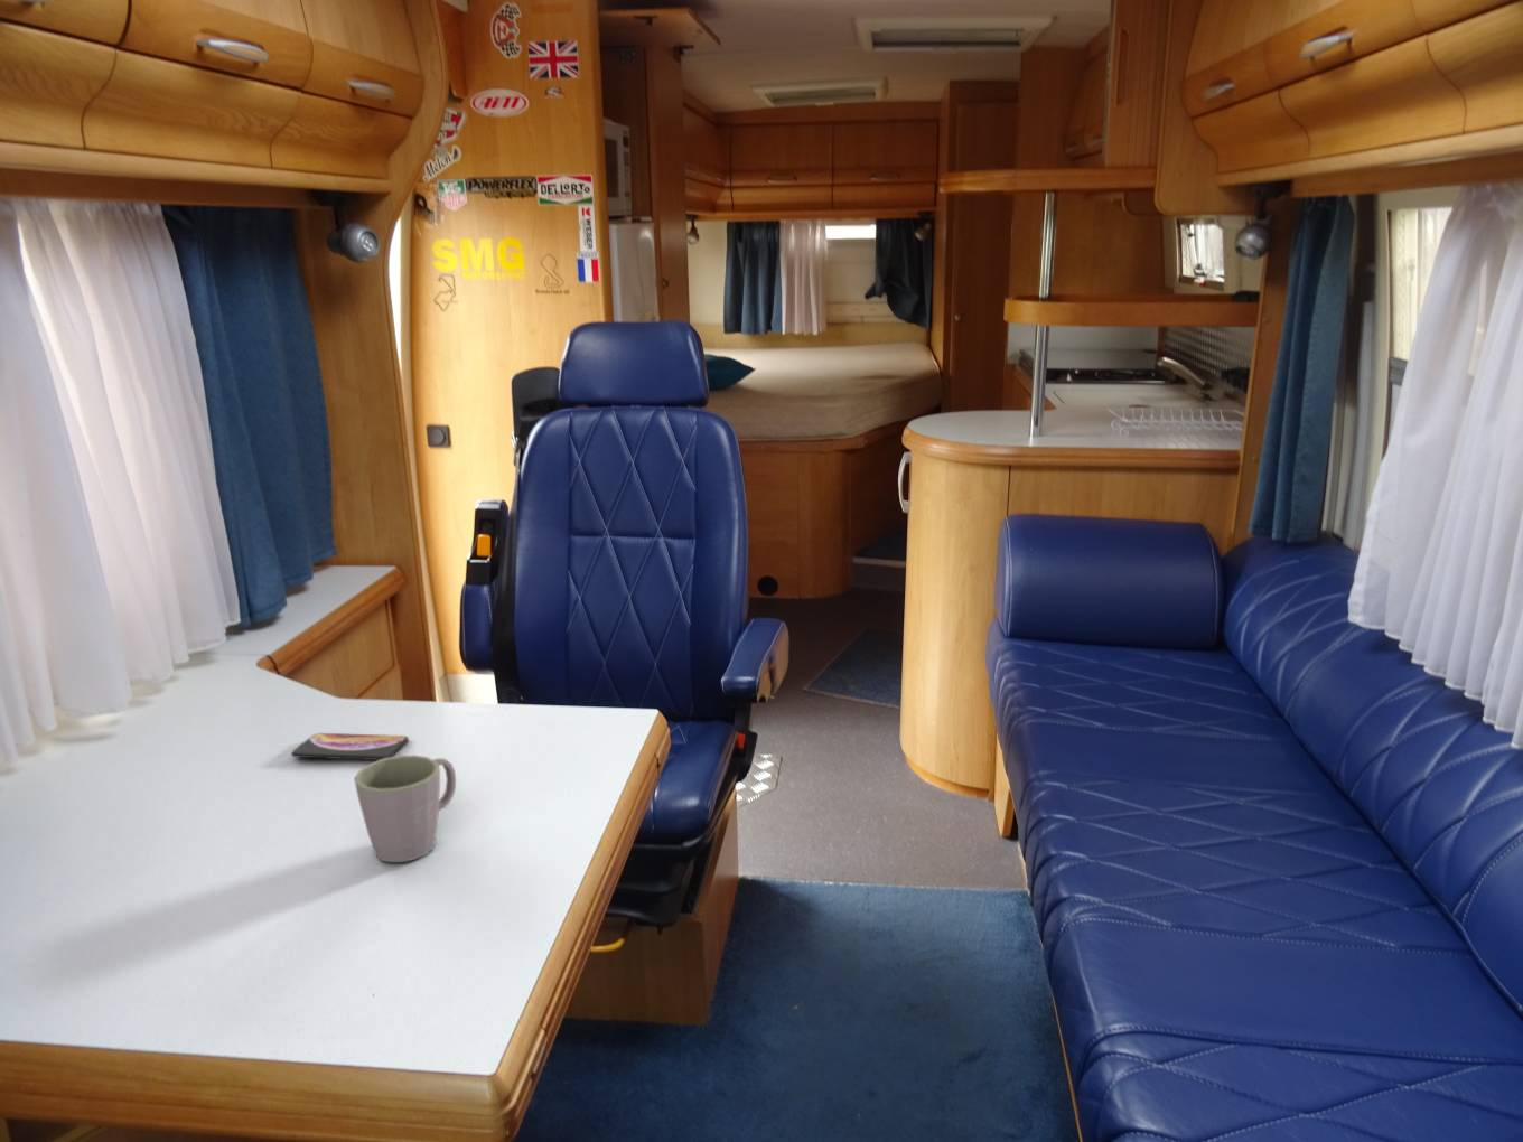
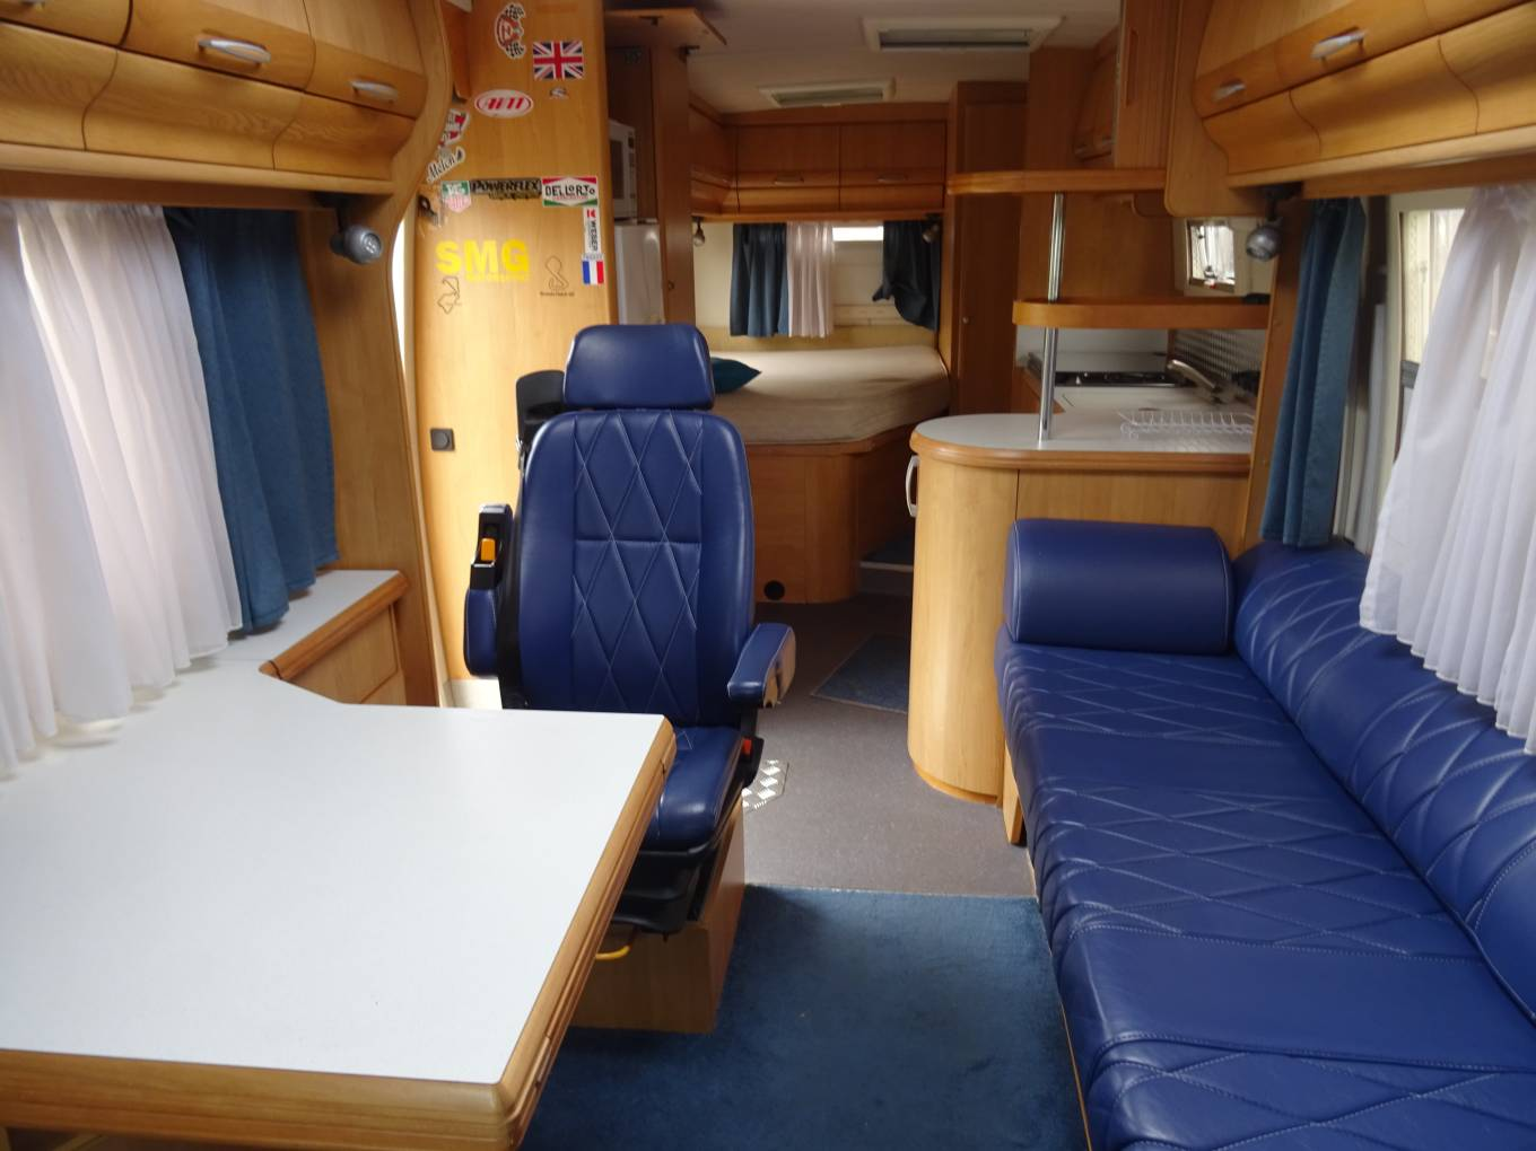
- smartphone (350, 746)
- mug (413, 803)
